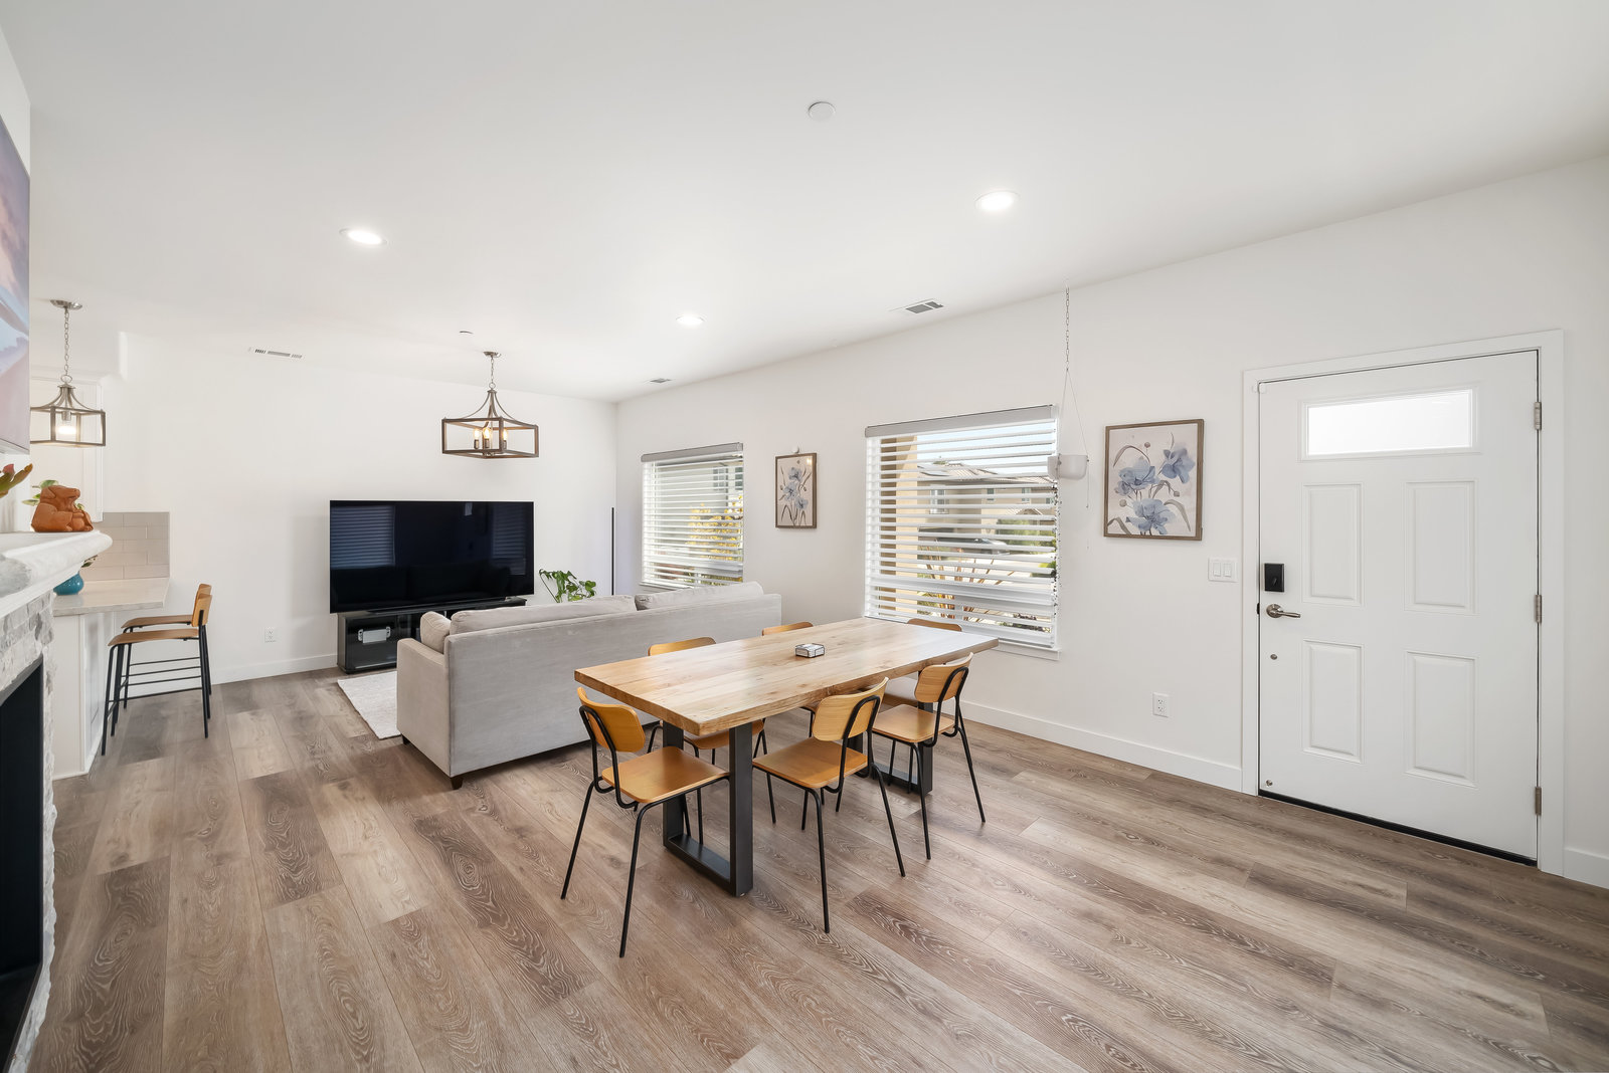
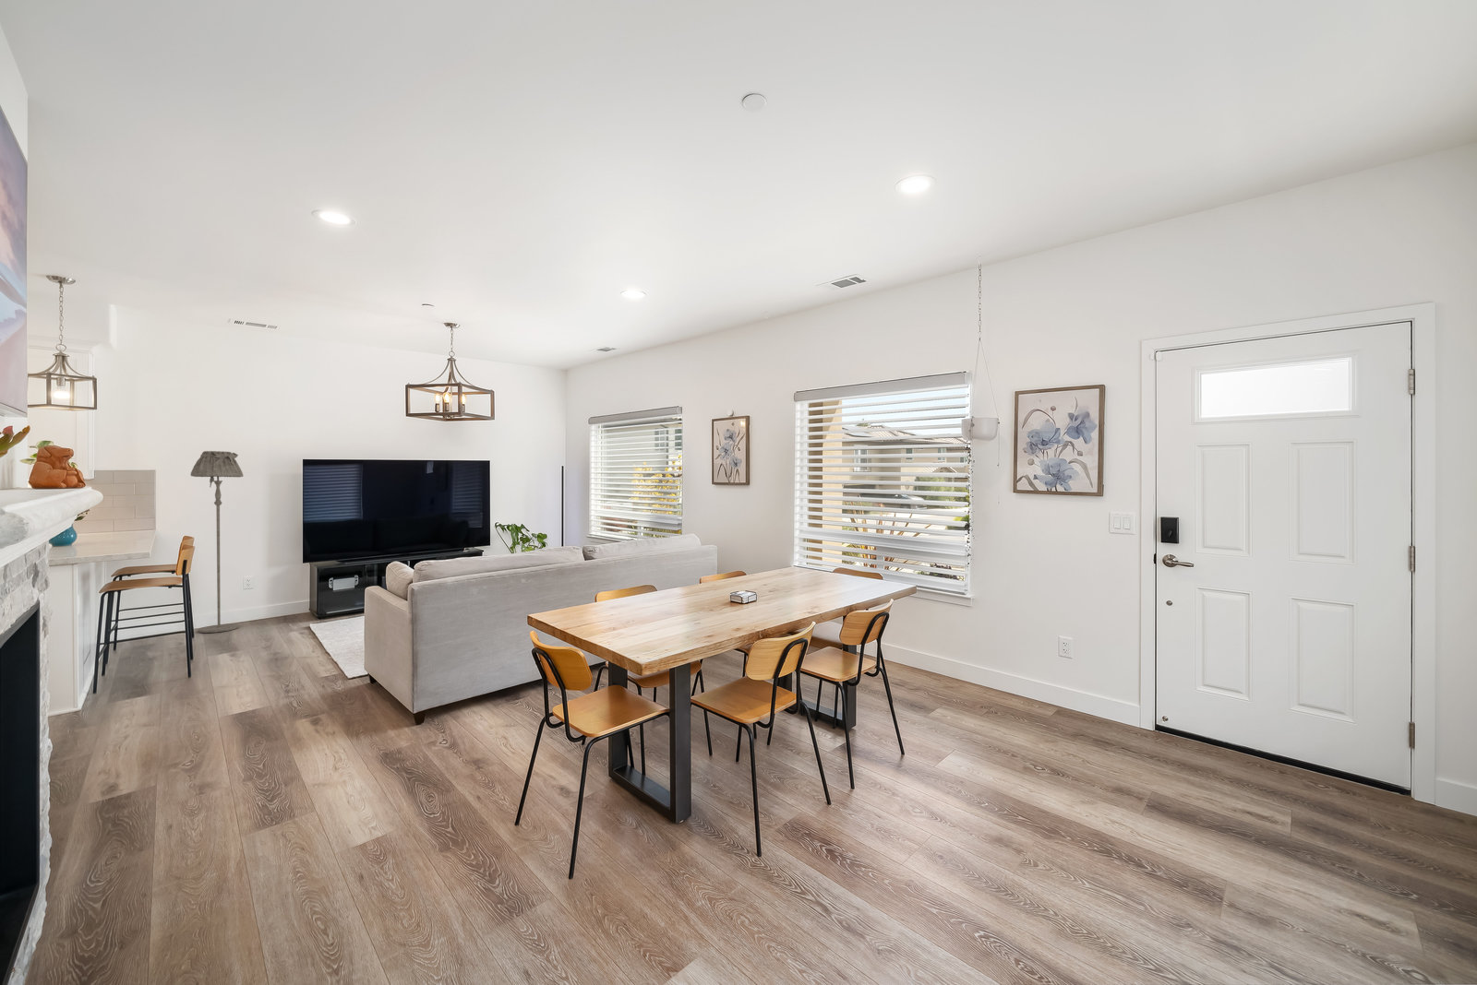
+ floor lamp (218, 540)
